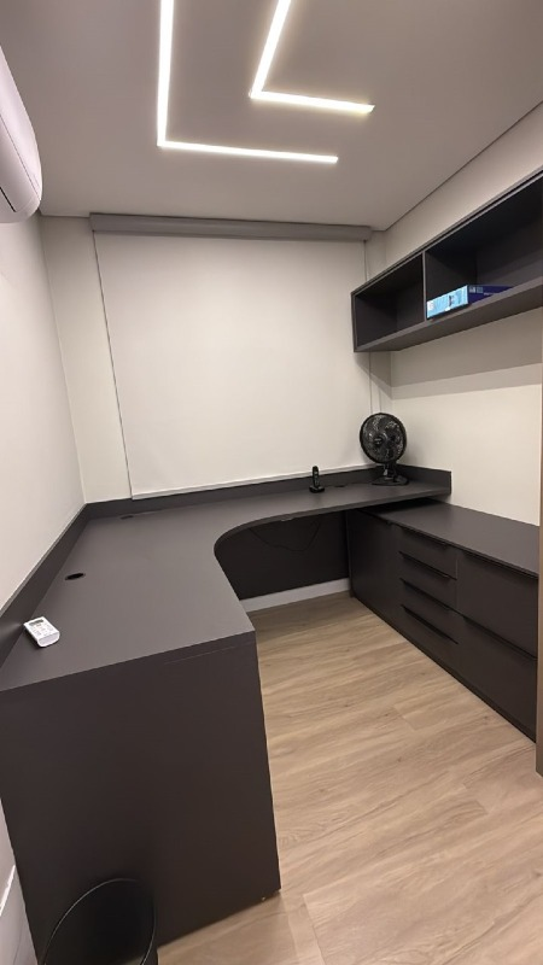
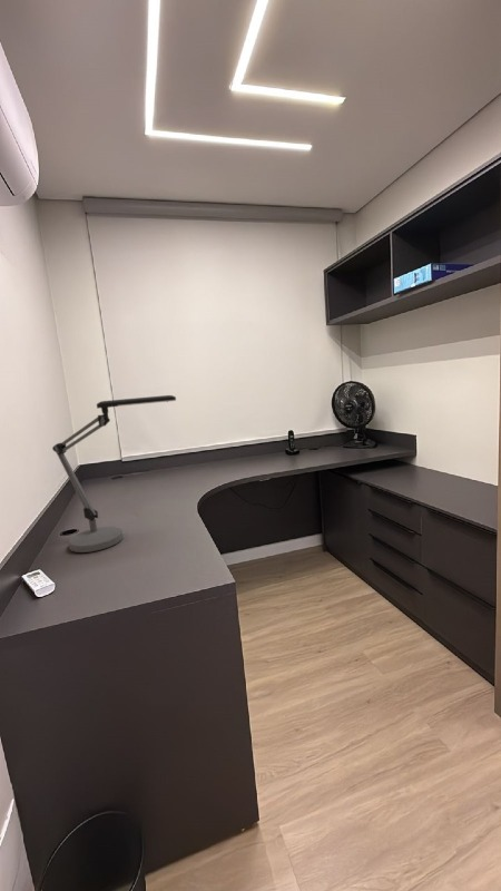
+ desk lamp (81, 487)
